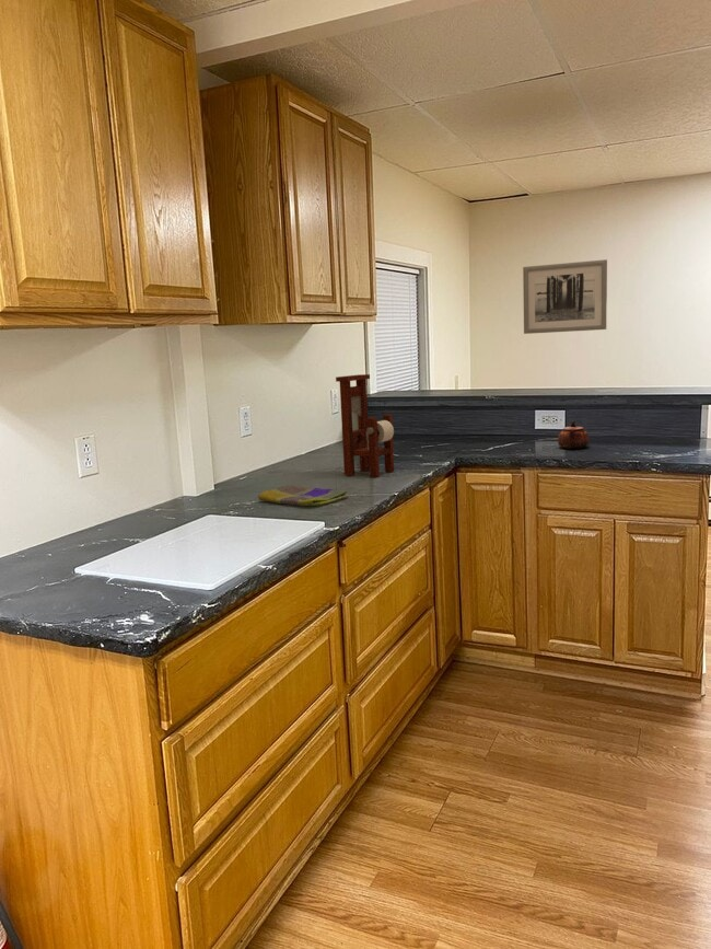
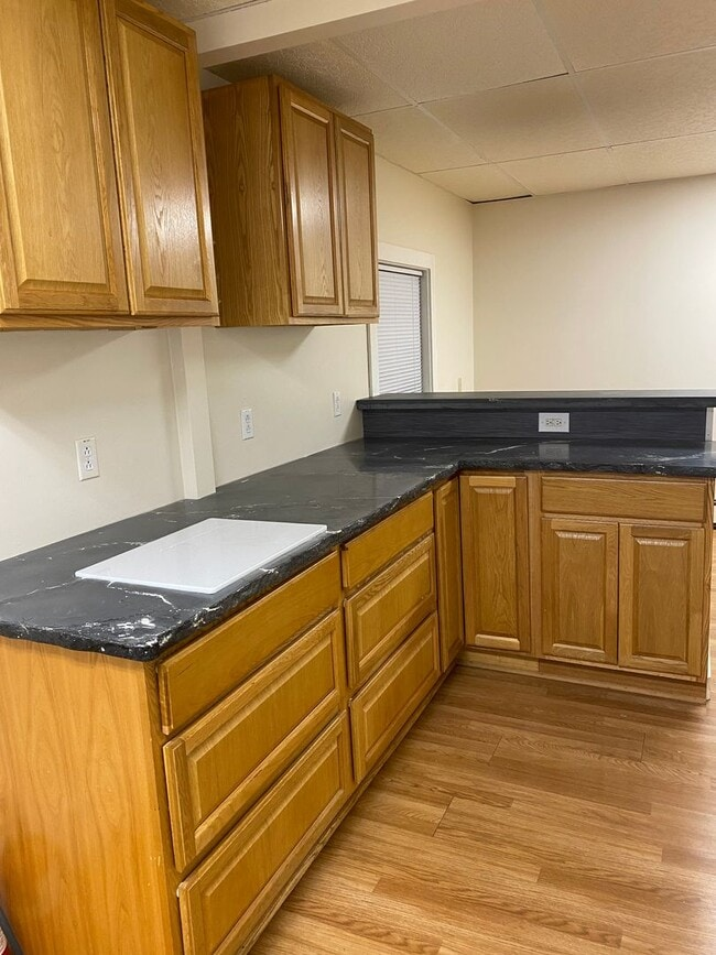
- wall art (563, 298)
- dish towel (302, 495)
- paper towel holder (366, 425)
- teapot (573, 433)
